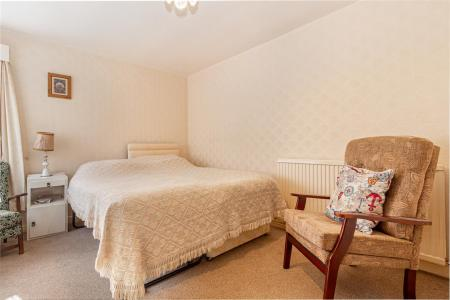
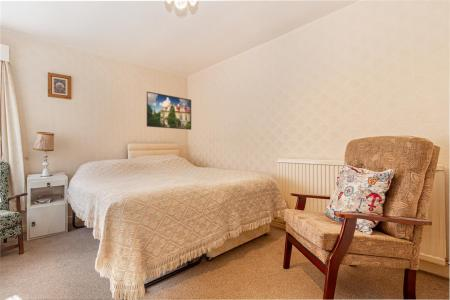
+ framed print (170, 112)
